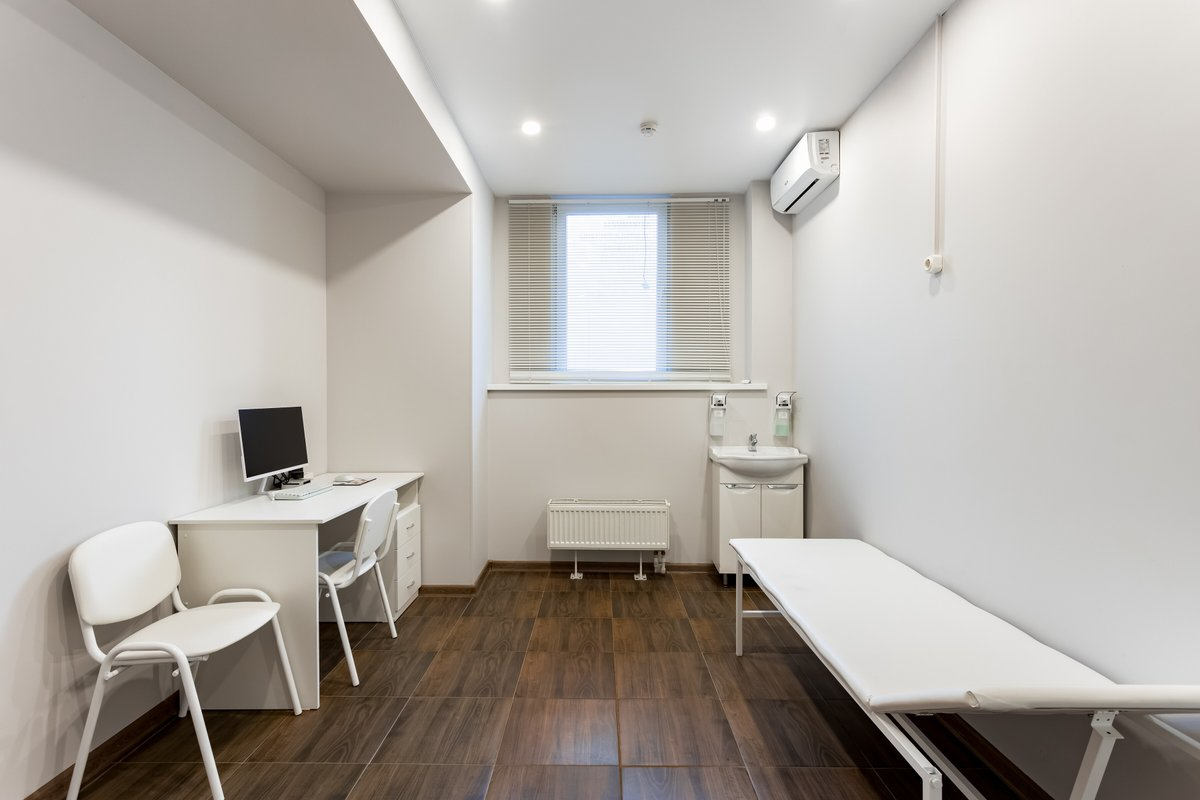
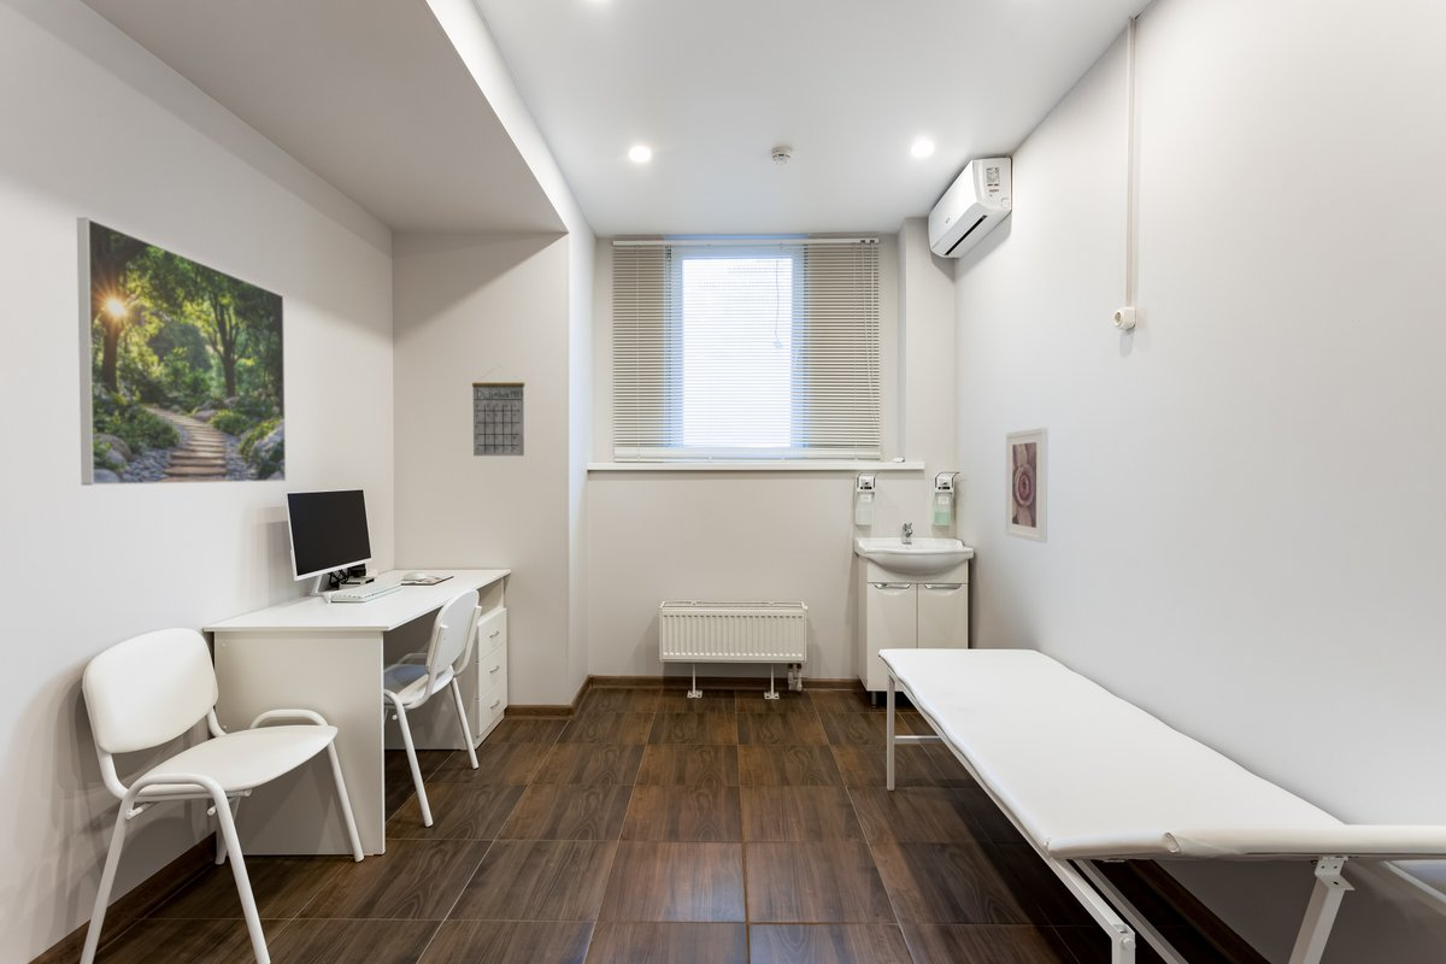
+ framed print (1024, 484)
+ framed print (200, 372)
+ calendar (498, 410)
